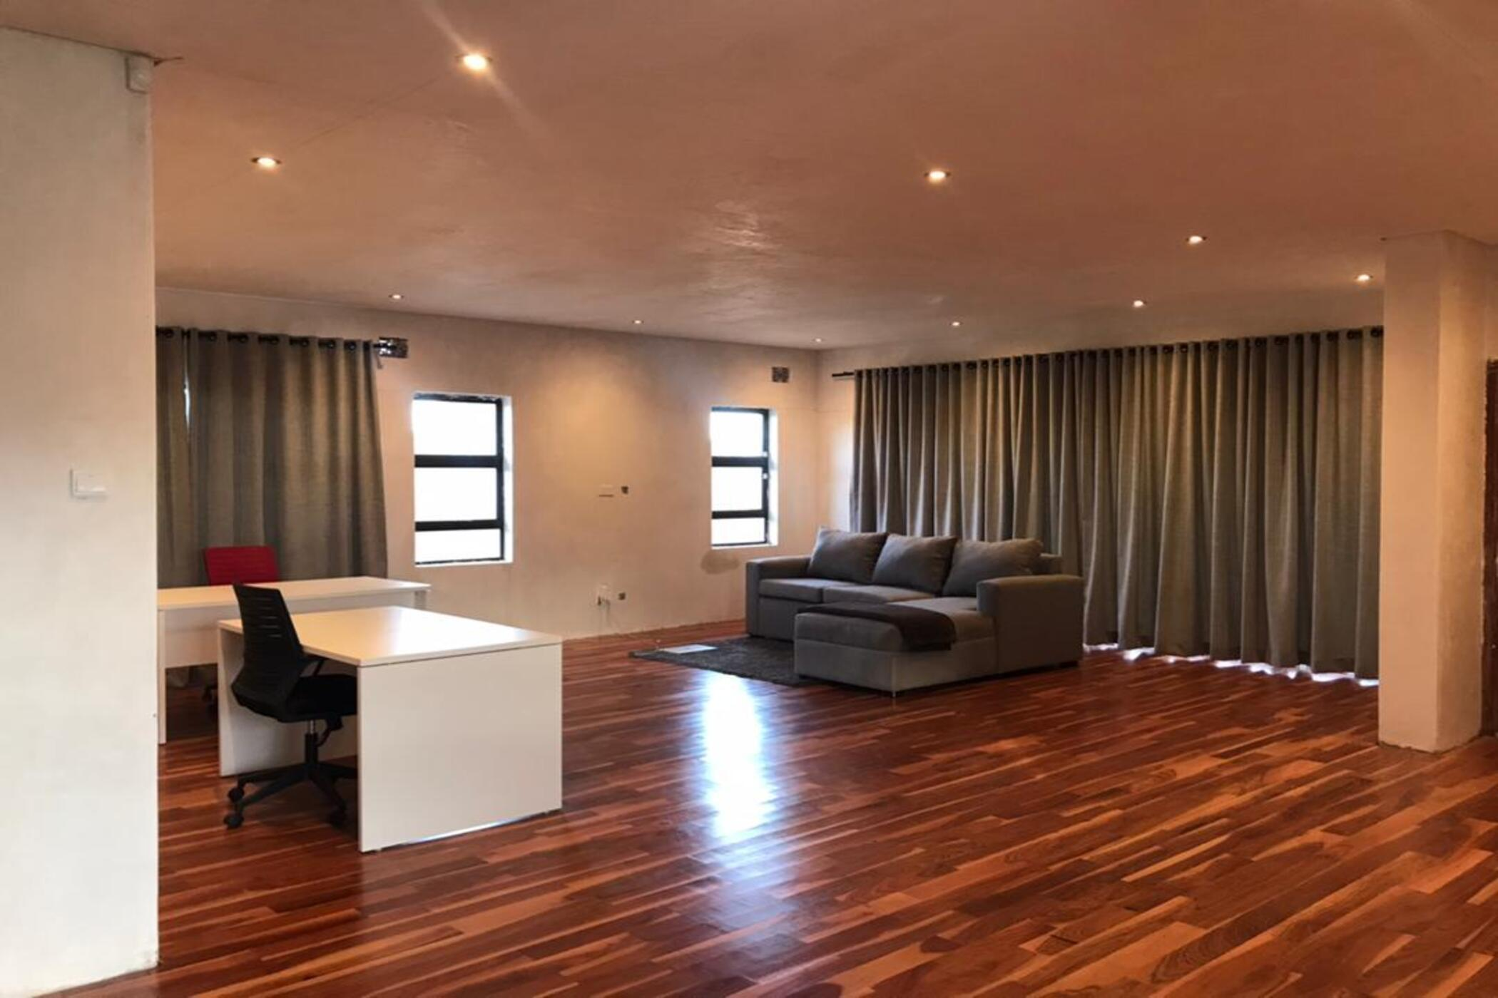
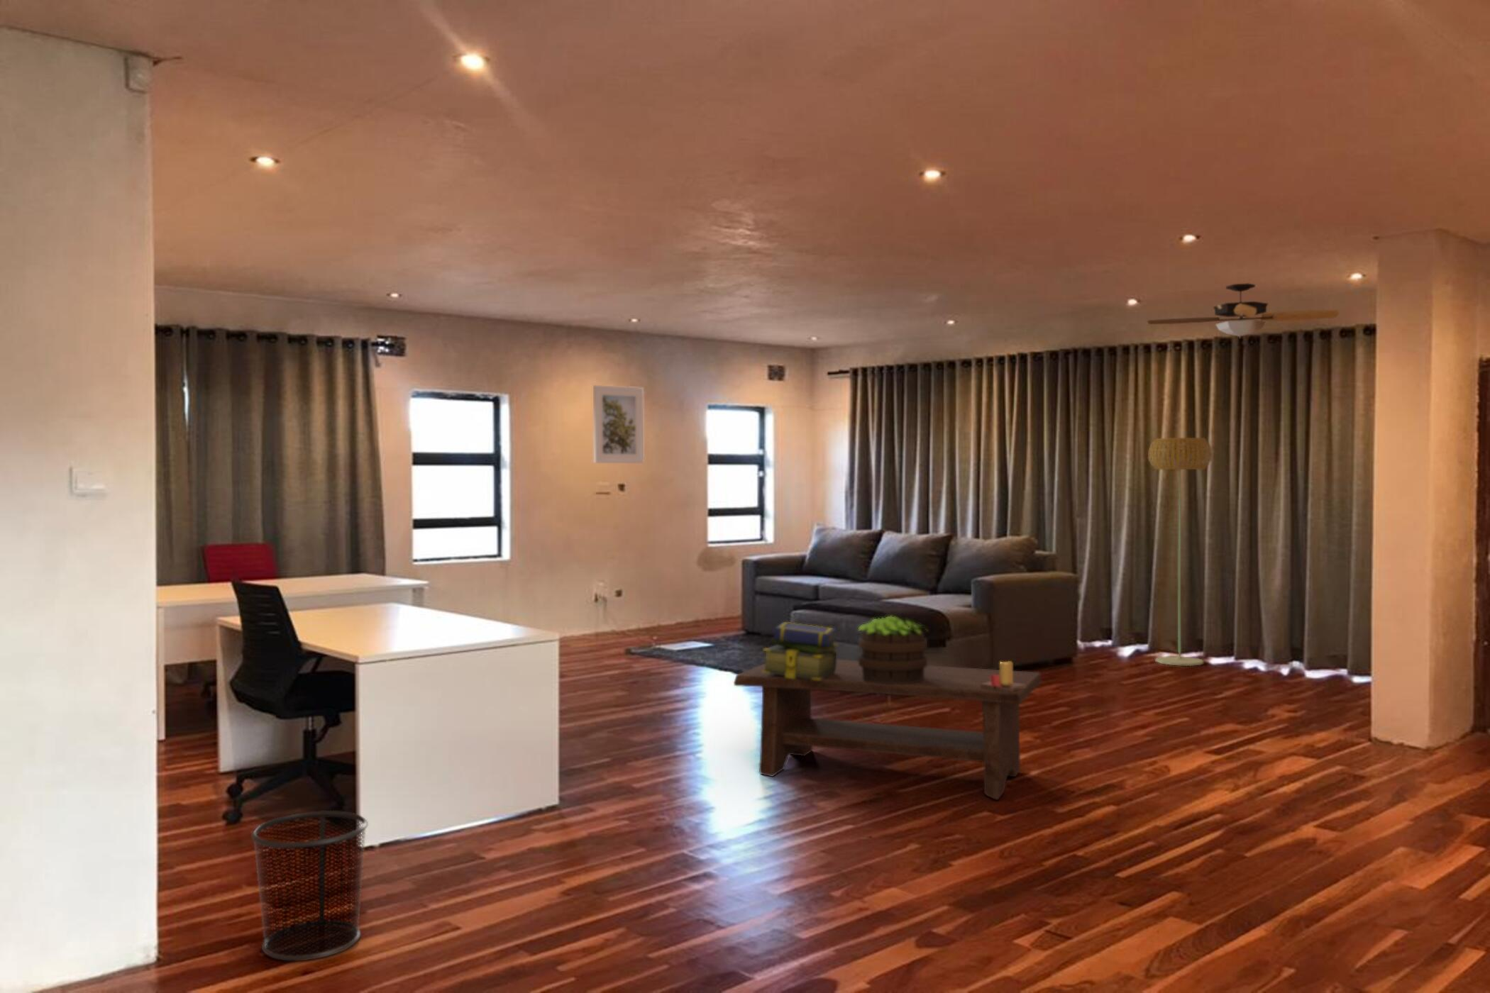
+ ceiling fan (1241, 311)
+ stack of books (803, 649)
+ waste bin (310, 883)
+ candle (1002, 673)
+ potted plant (892, 647)
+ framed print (619, 424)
+ floor lamp (1180, 550)
+ coffee table (888, 724)
